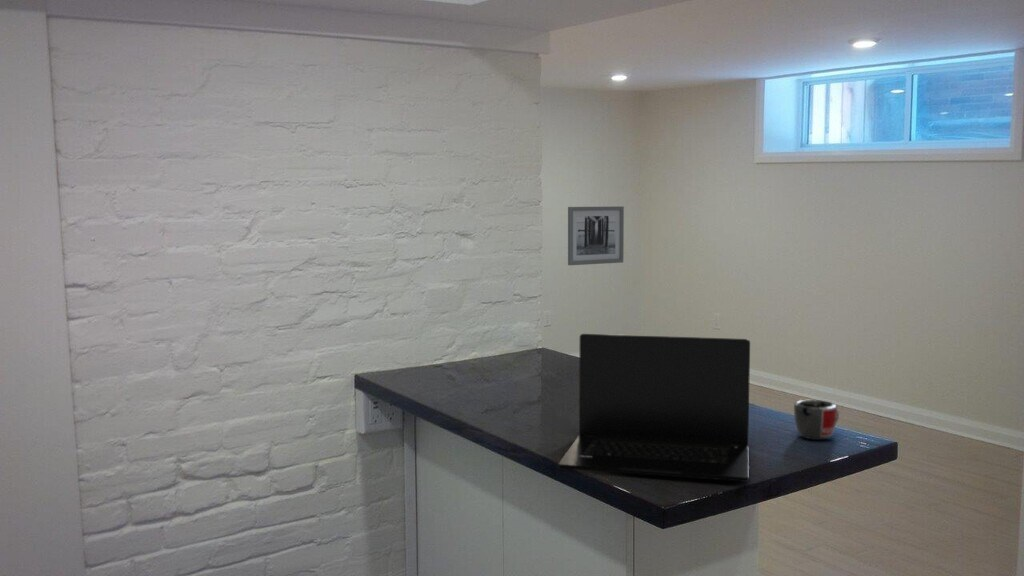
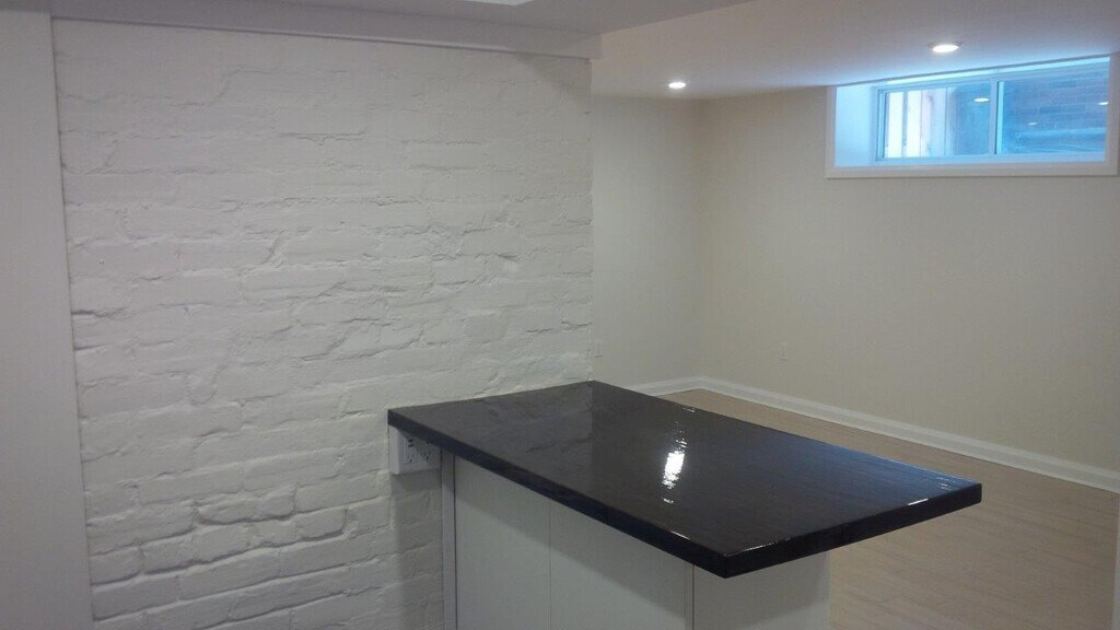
- wall art (596, 235)
- laptop (657, 402)
- mug (819, 419)
